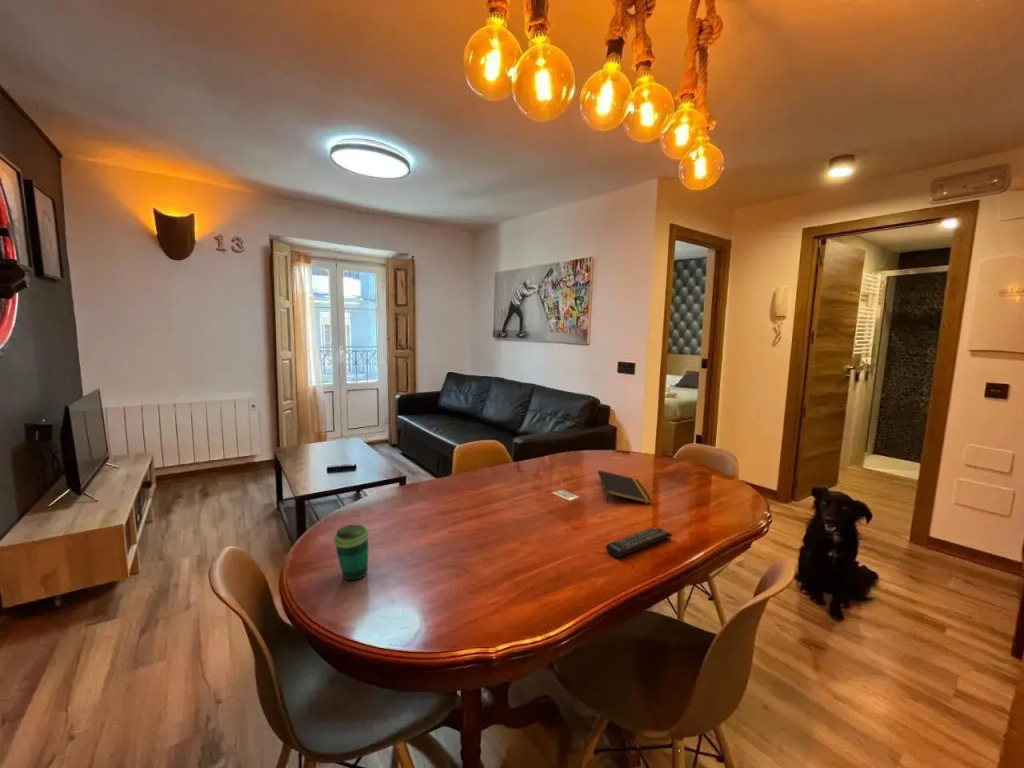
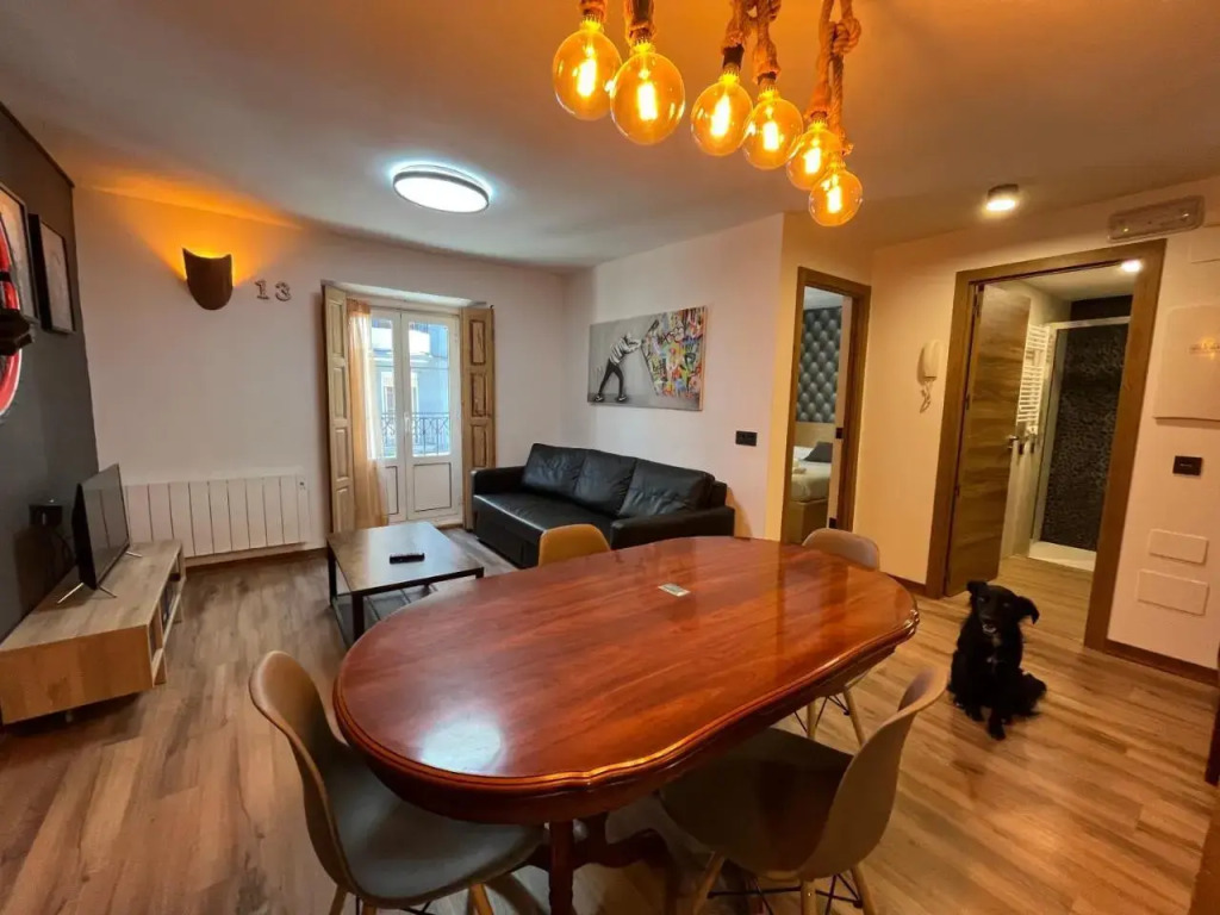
- remote control (639, 541)
- cup (352, 553)
- notepad (622, 485)
